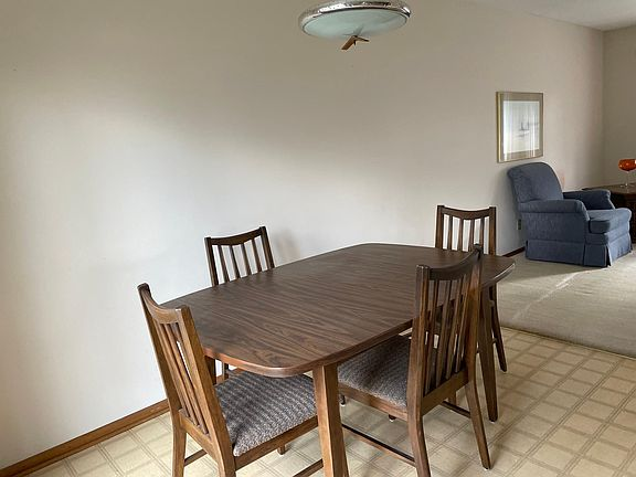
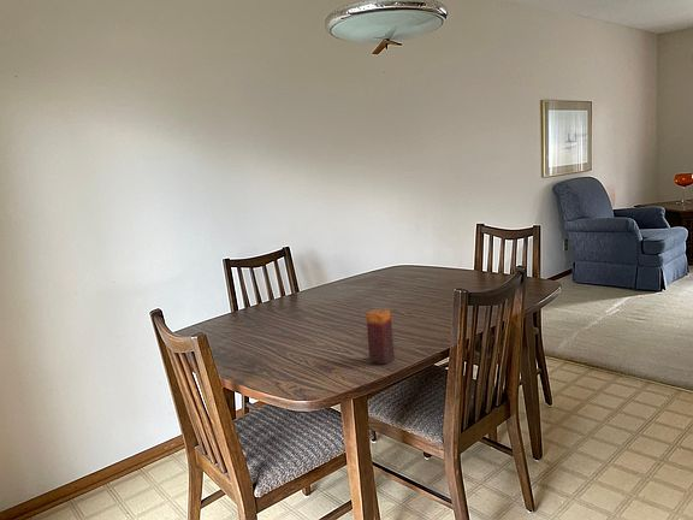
+ candle (380, 335)
